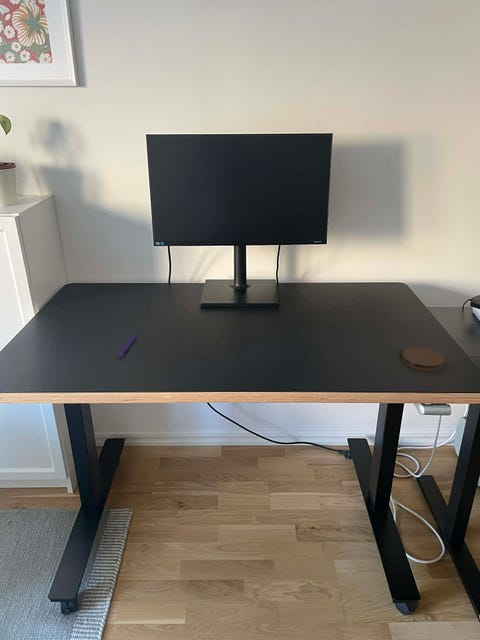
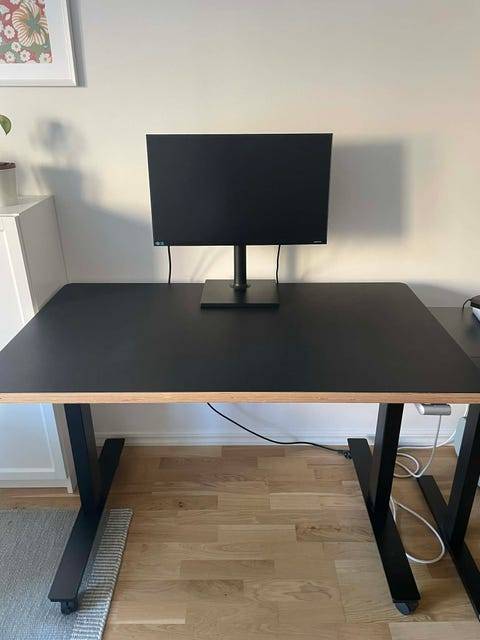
- coaster (422, 358)
- pen (128, 344)
